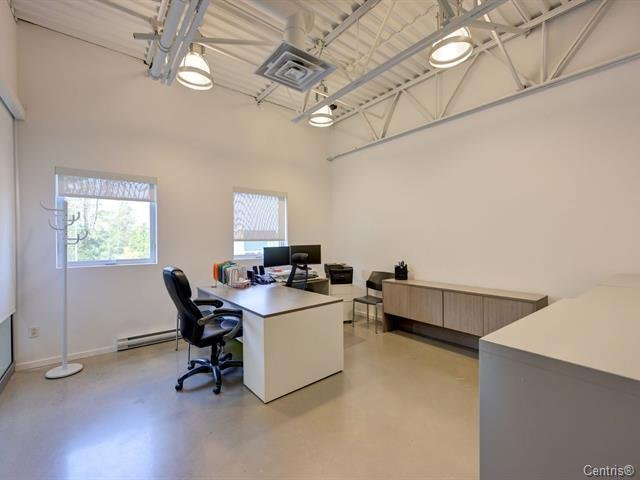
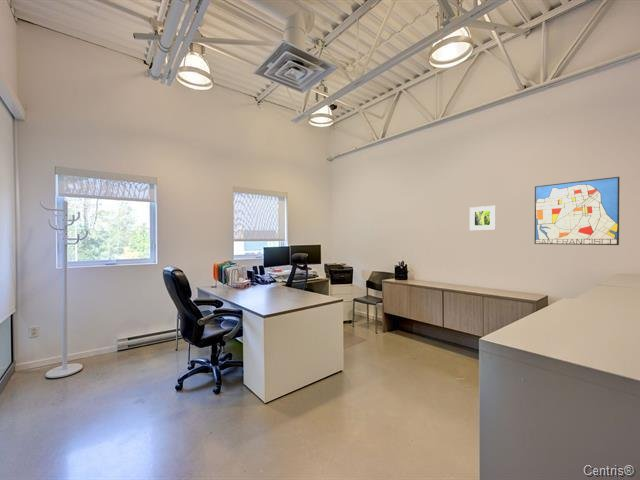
+ wall art (573, 213)
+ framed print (482, 218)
